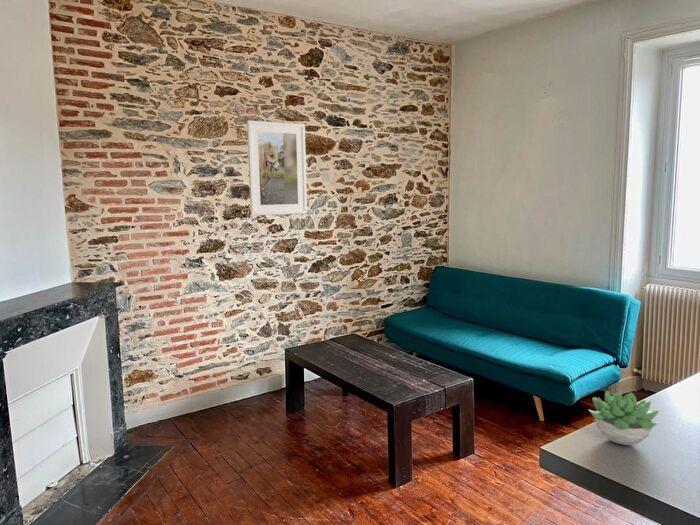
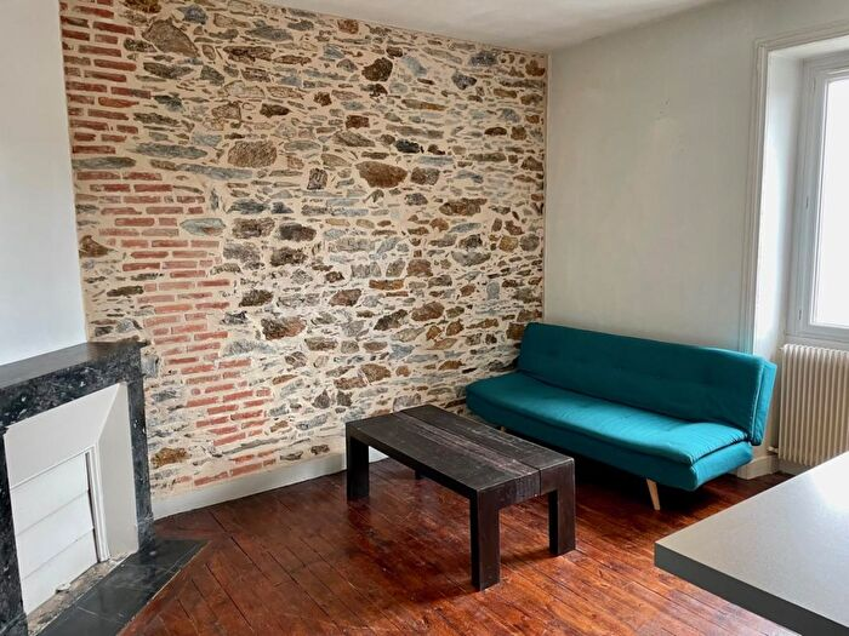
- succulent plant (622, 419)
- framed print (278, 169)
